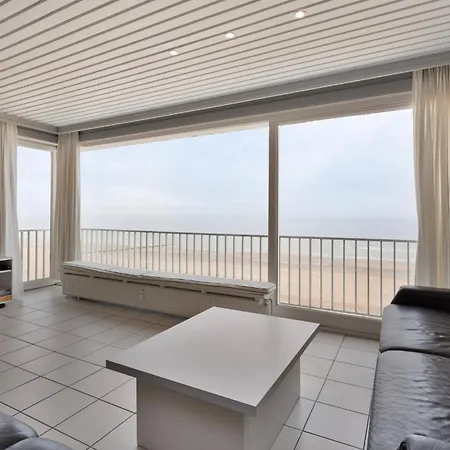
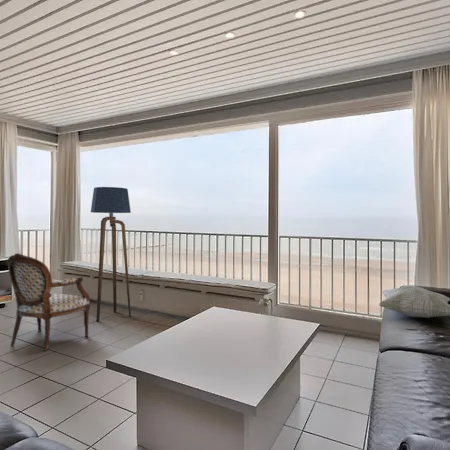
+ armchair (47, 295)
+ floor lamp (112, 253)
+ decorative pillow (415, 301)
